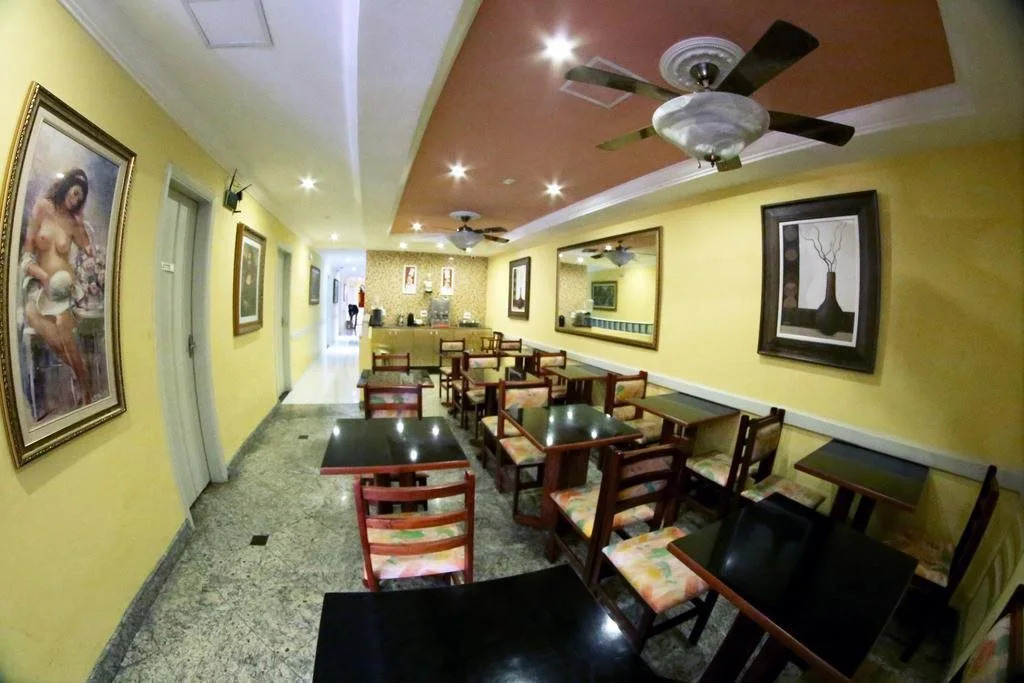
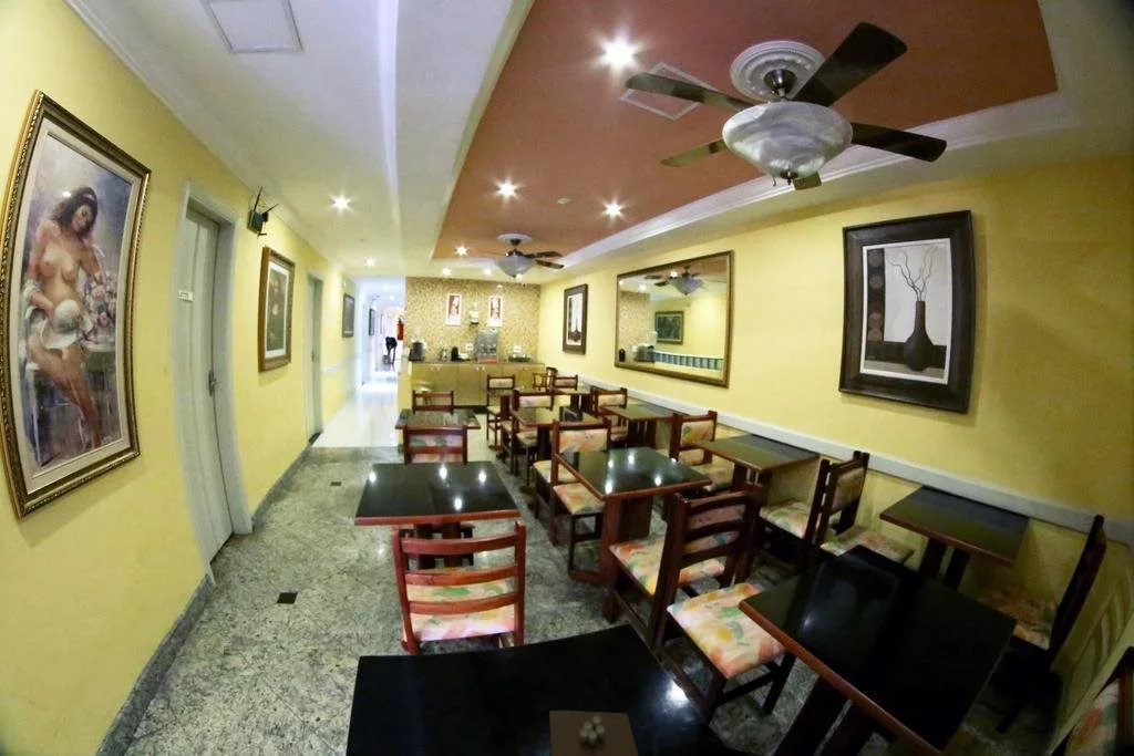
+ candle (591, 731)
